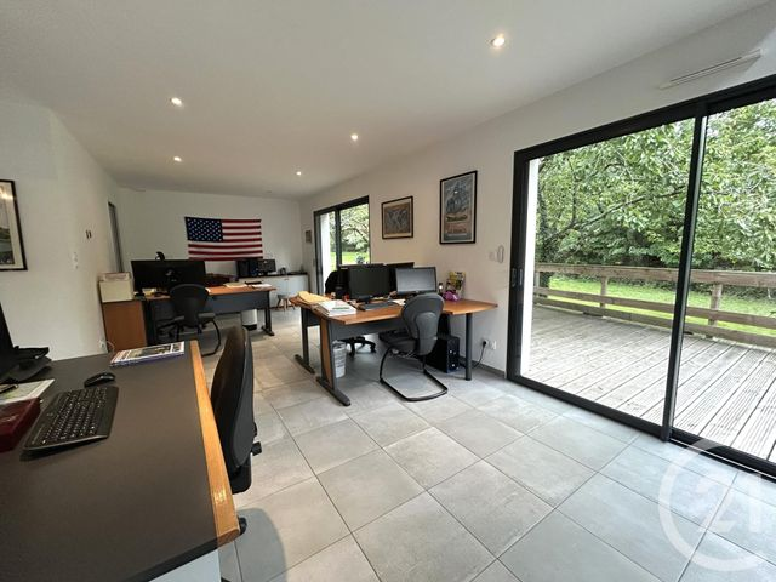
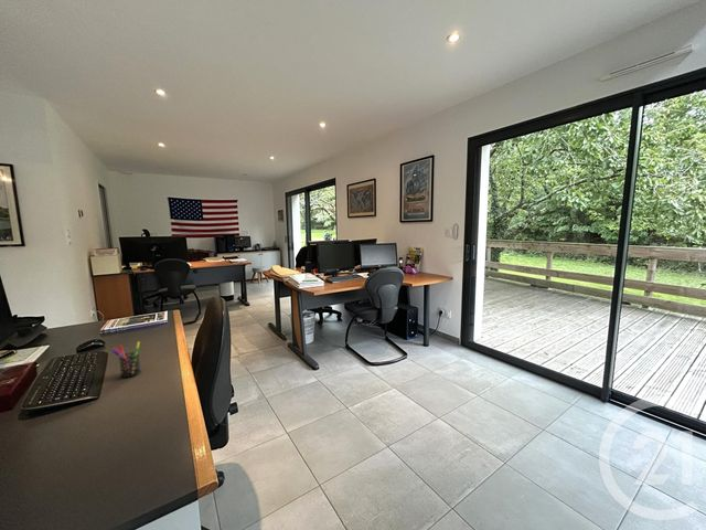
+ pen holder (129, 358)
